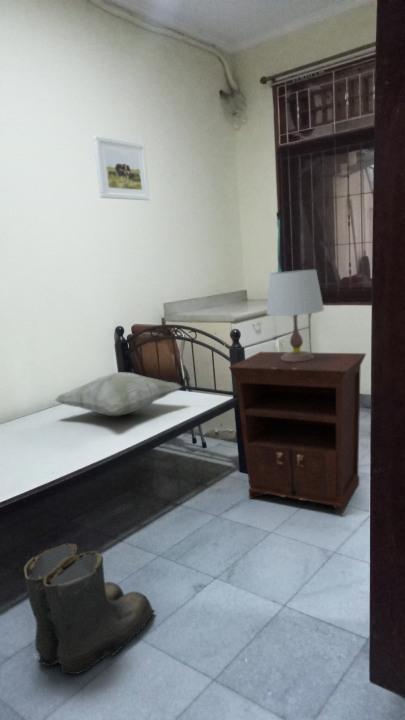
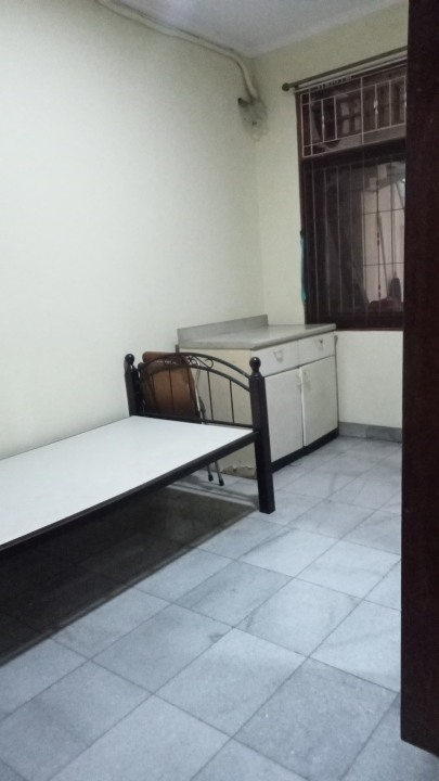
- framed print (123, 169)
- boots (90, 592)
- nightstand (301, 428)
- decorative pillow (119, 393)
- table lamp (295, 315)
